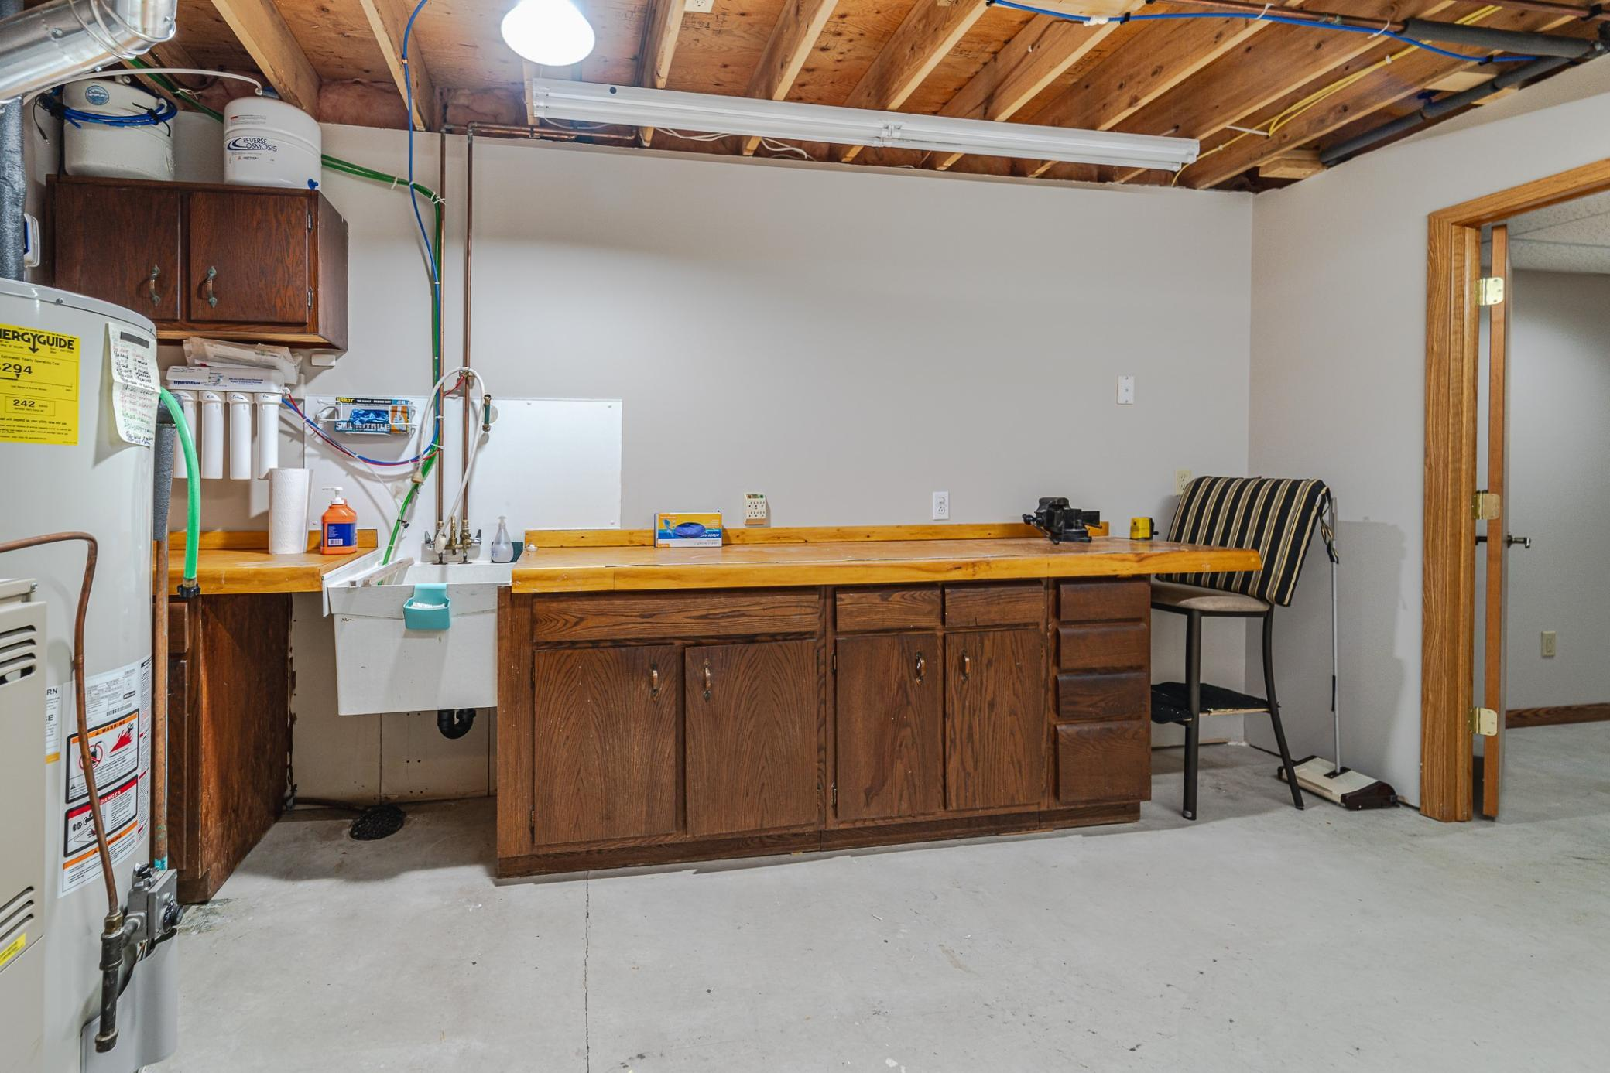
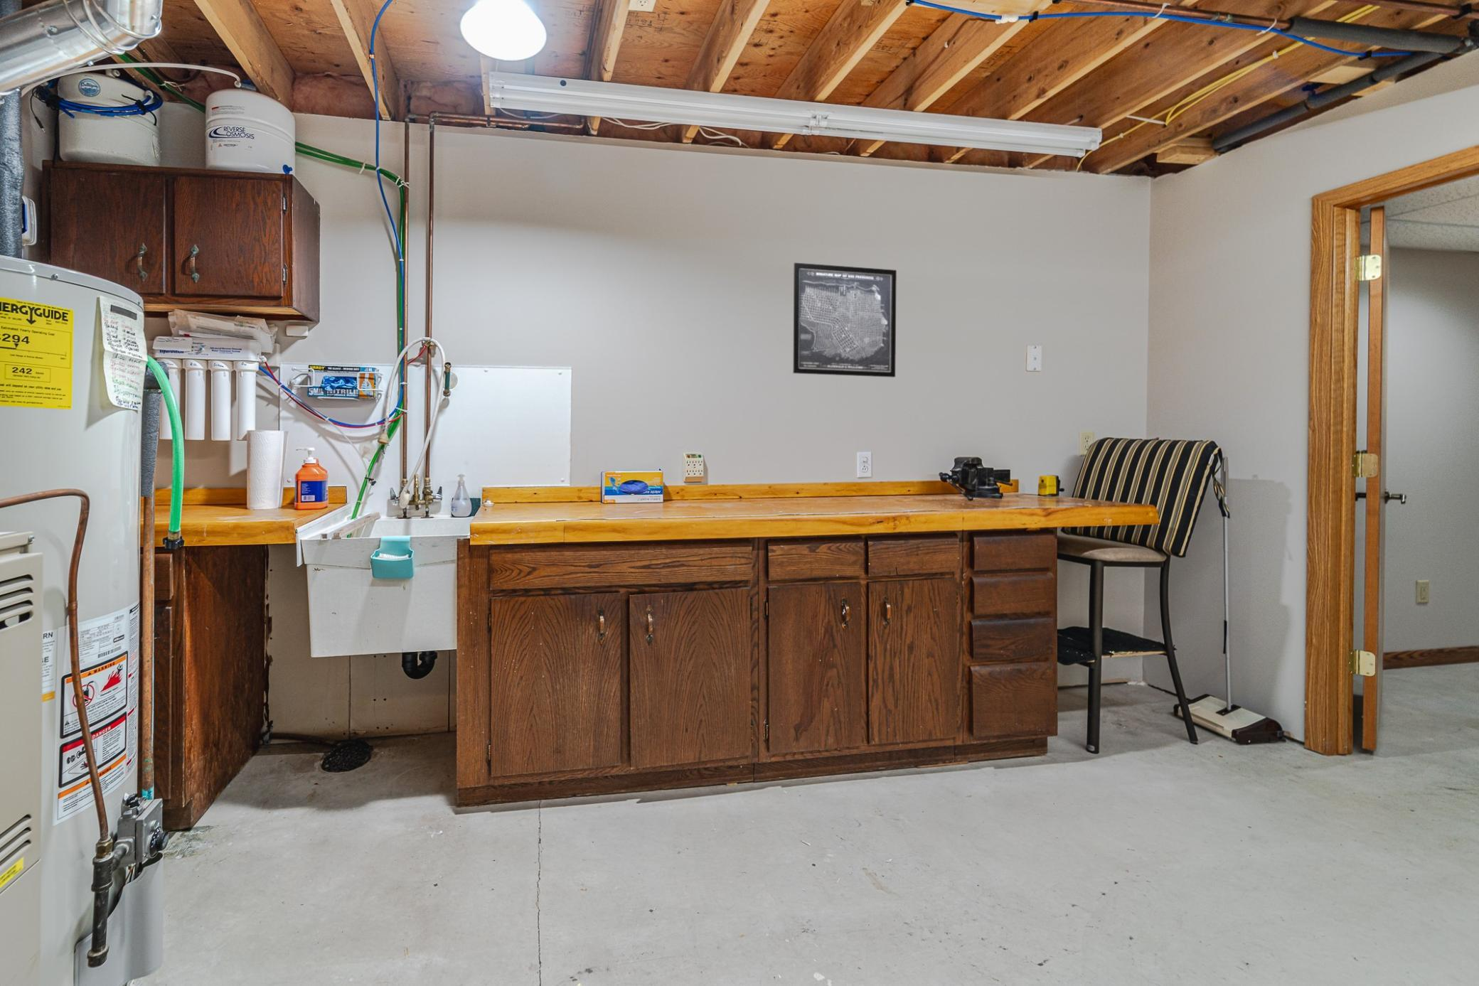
+ wall art (845, 320)
